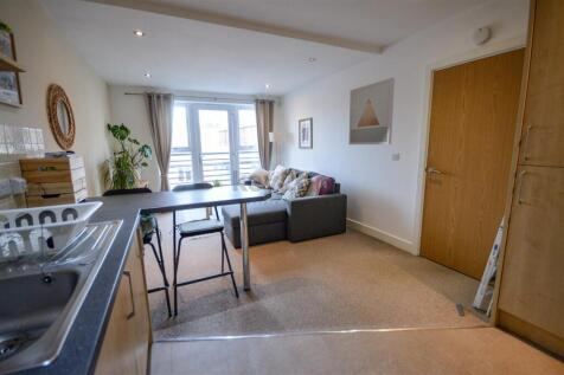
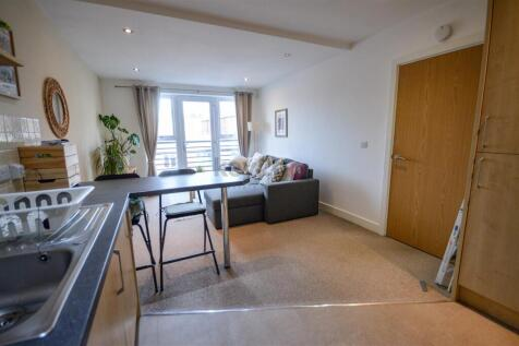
- wall art (368, 115)
